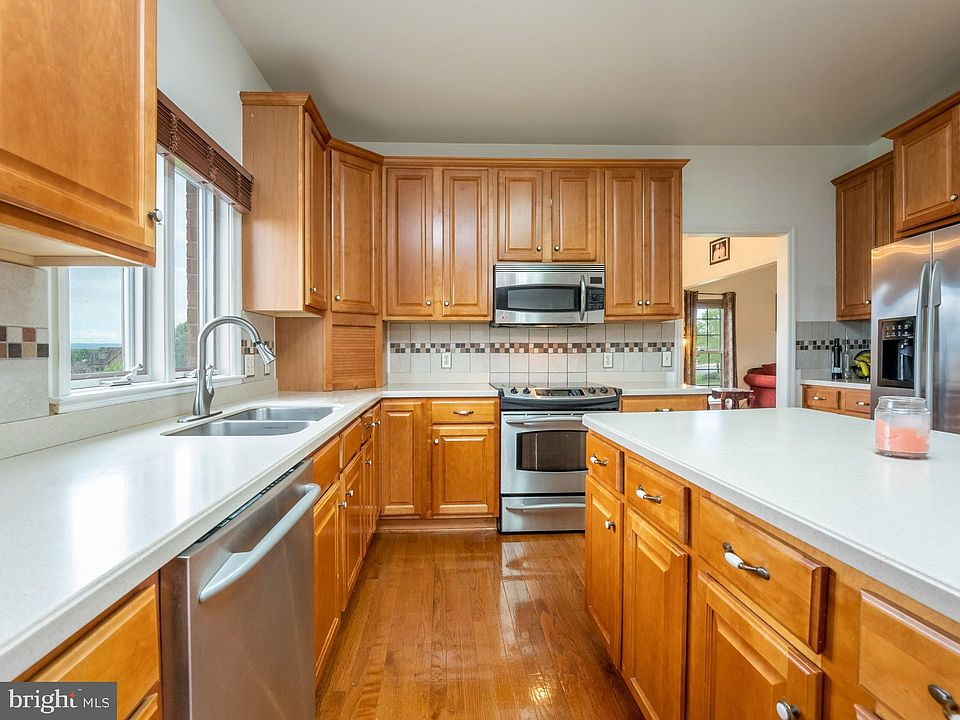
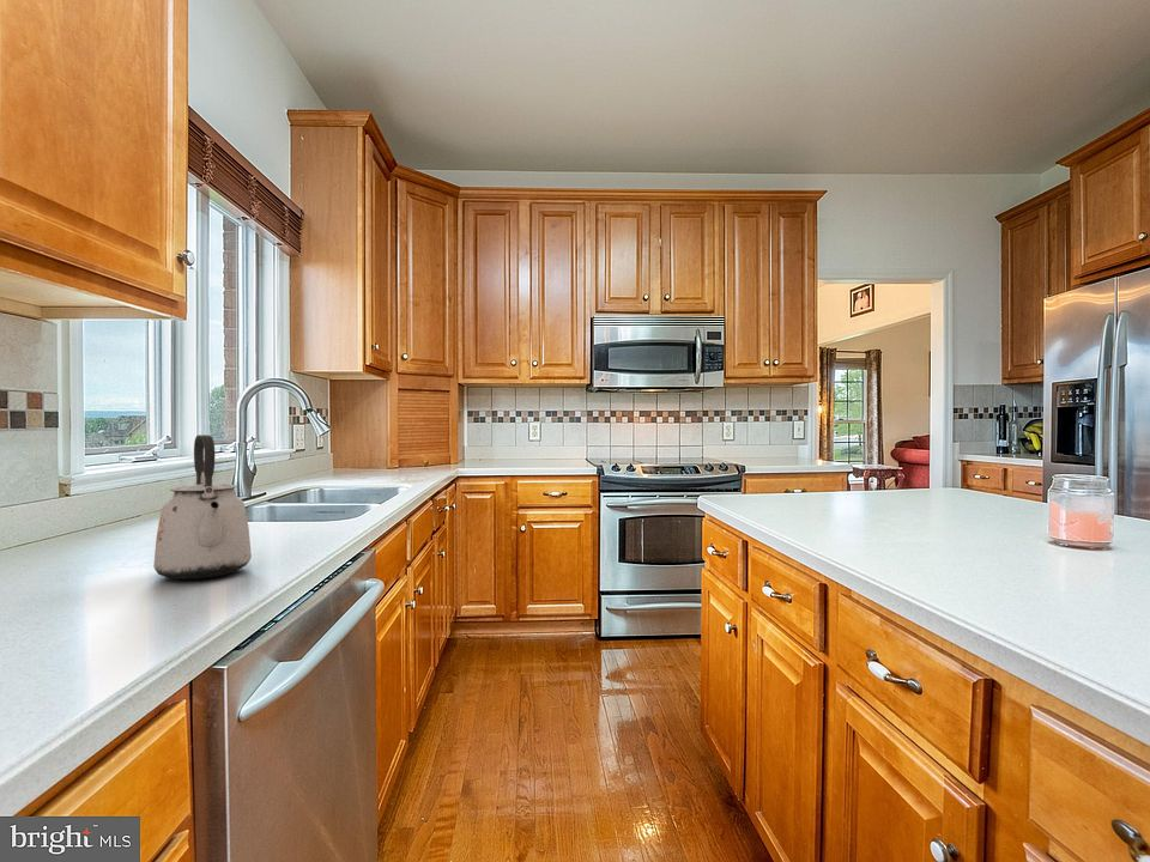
+ kettle (206, 505)
